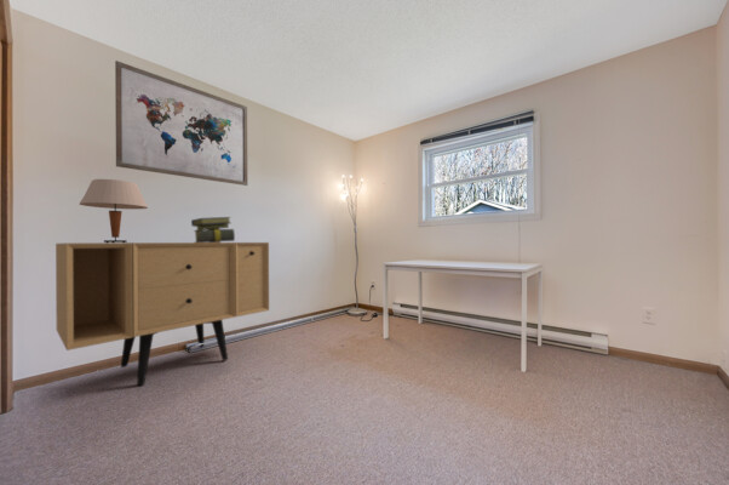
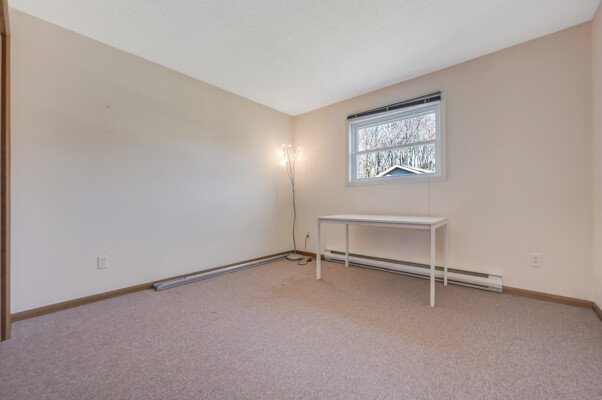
- table lamp (115, 212)
- wall art (190, 132)
- stack of books (213, 229)
- sideboard (176, 302)
